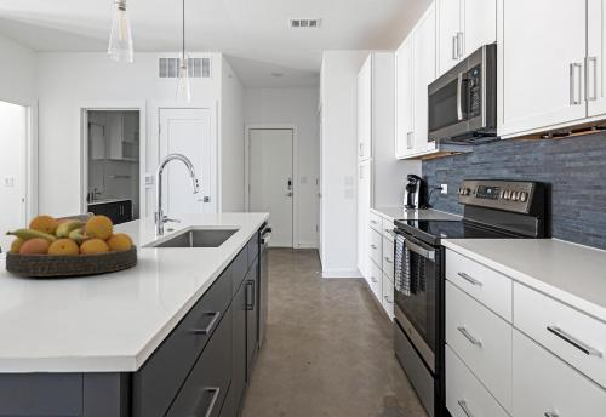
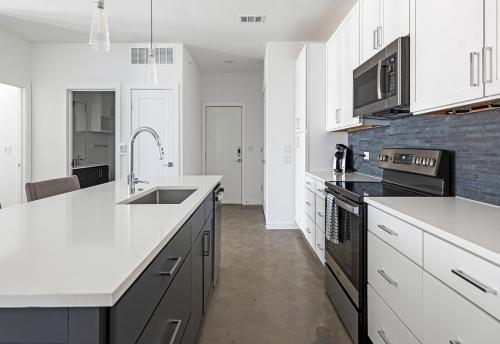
- fruit bowl (75, 240)
